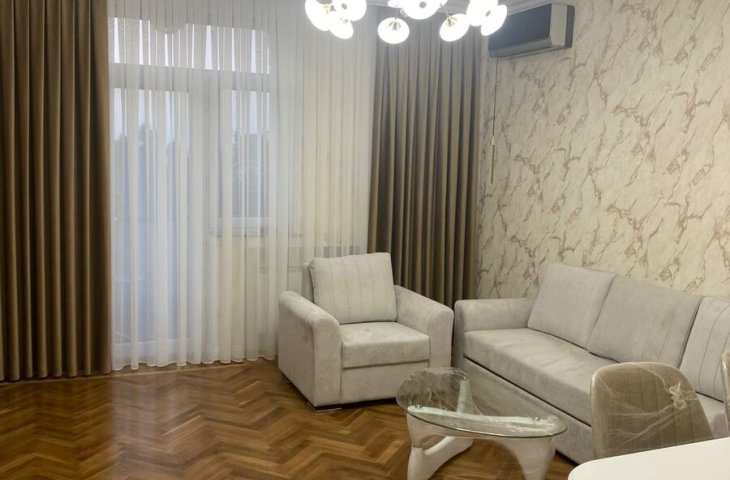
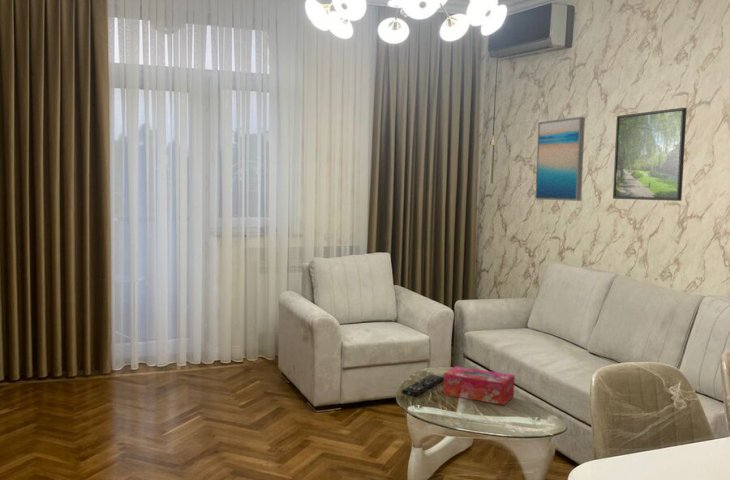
+ wall art (558, 160)
+ tissue box (478, 384)
+ remote control (423, 384)
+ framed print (647, 156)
